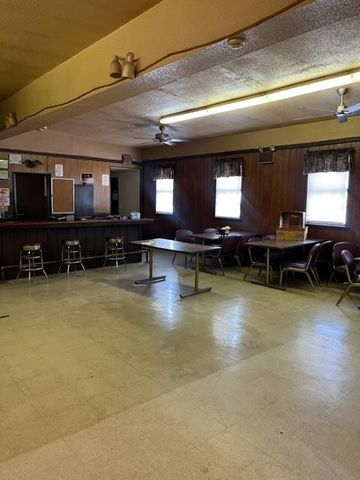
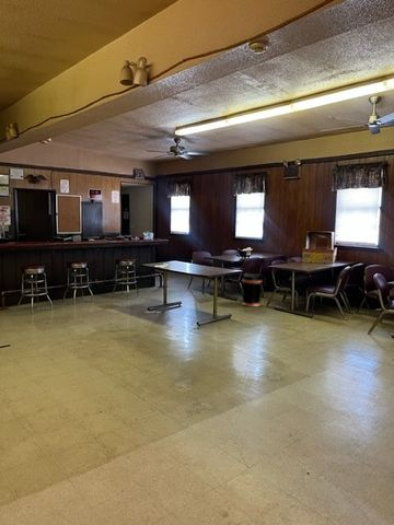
+ trash can (252, 289)
